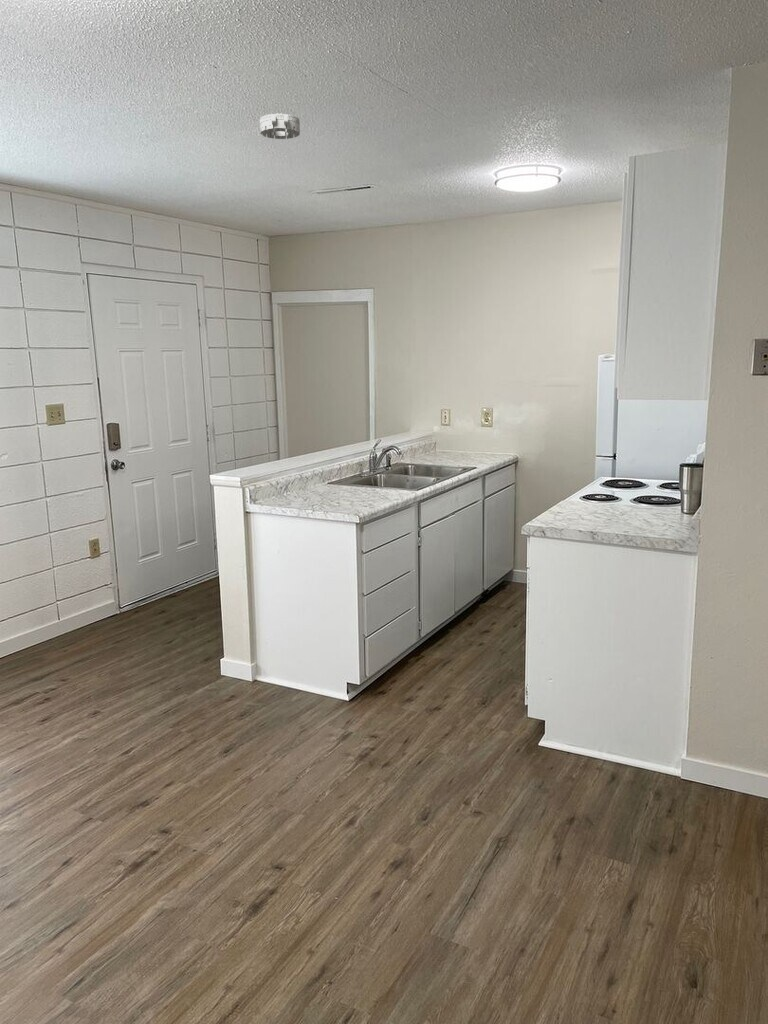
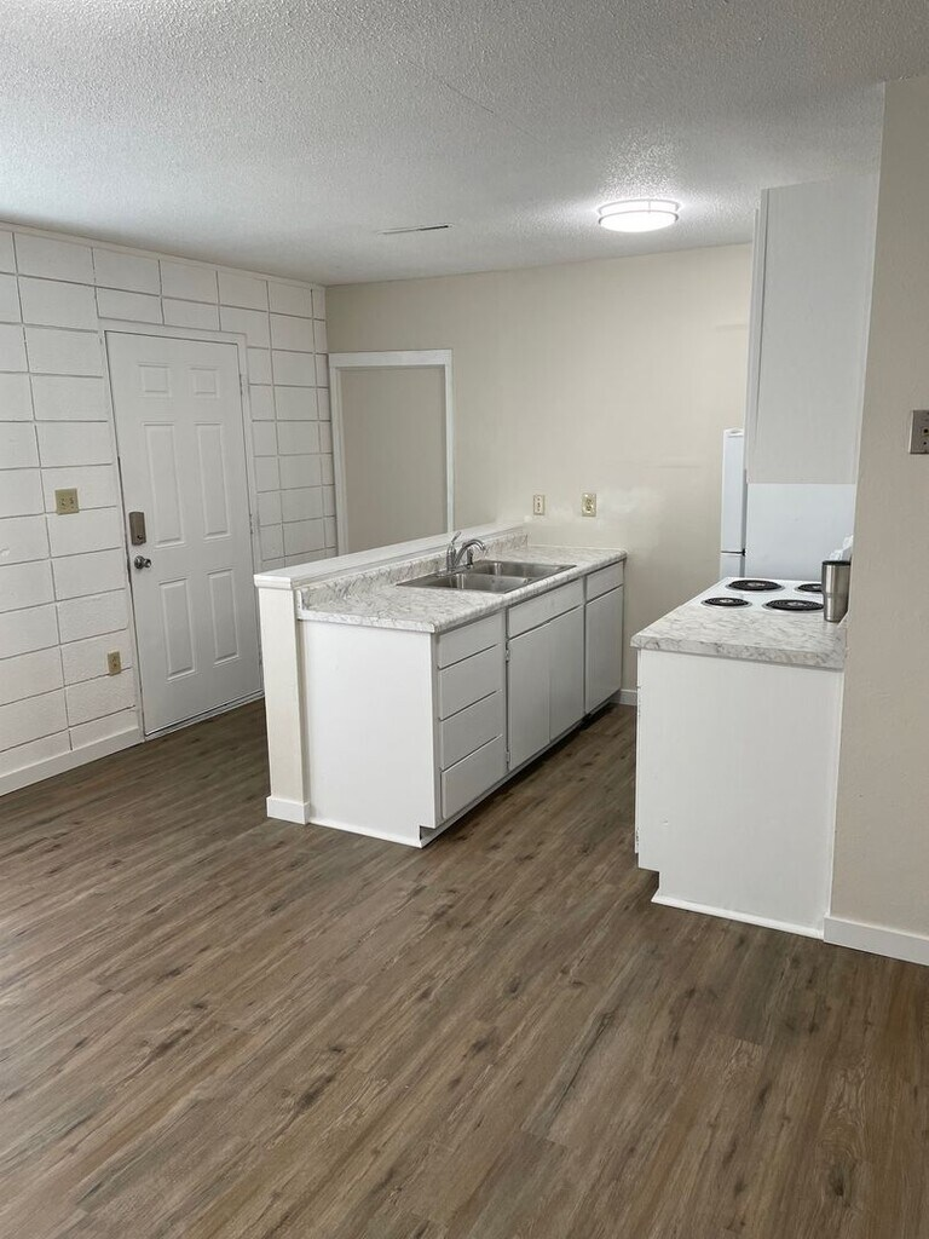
- smoke detector (279, 125)
